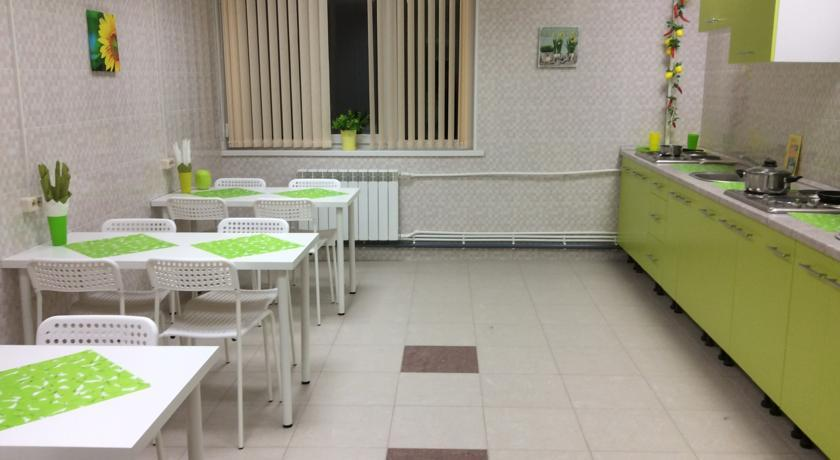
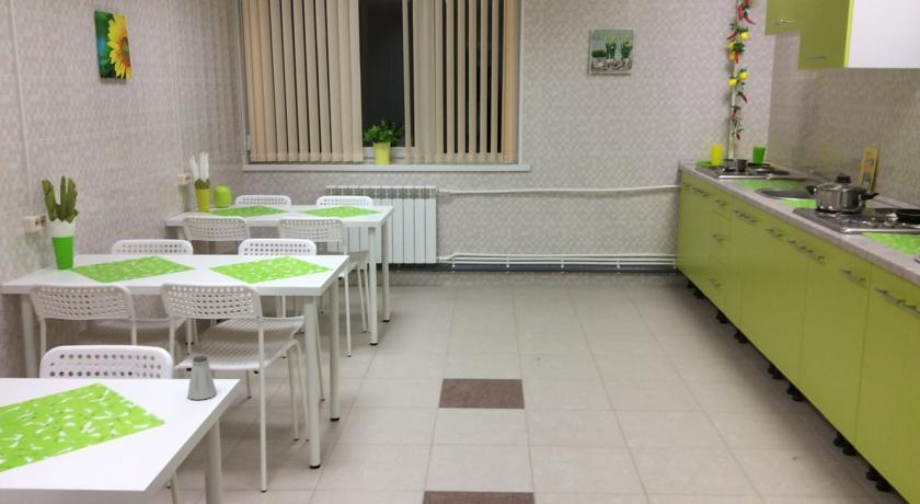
+ saltshaker (200, 376)
